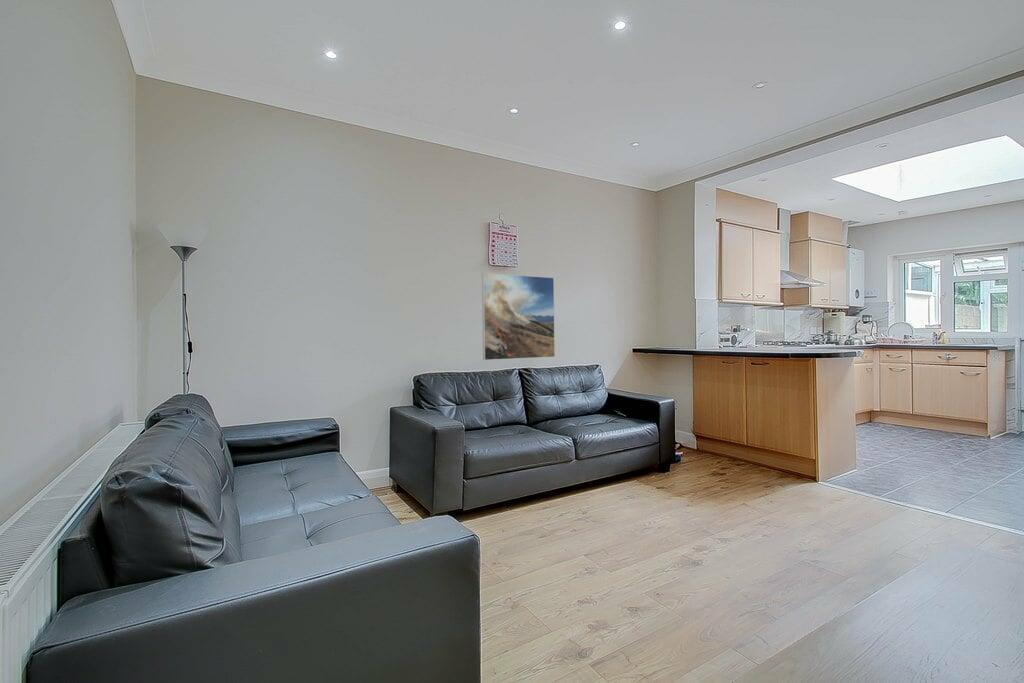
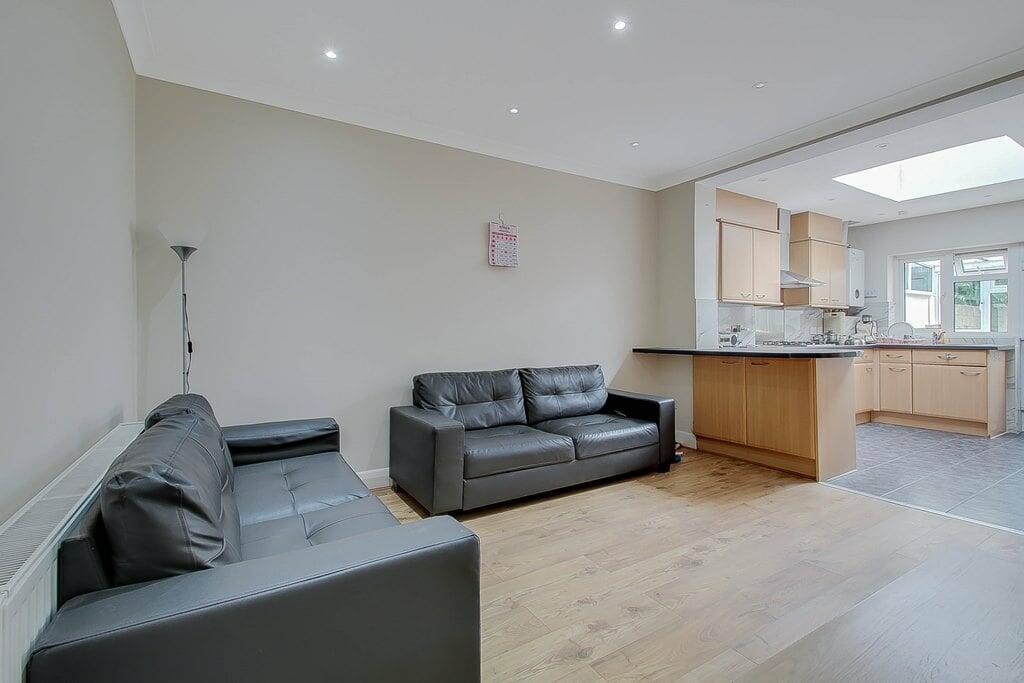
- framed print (519, 317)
